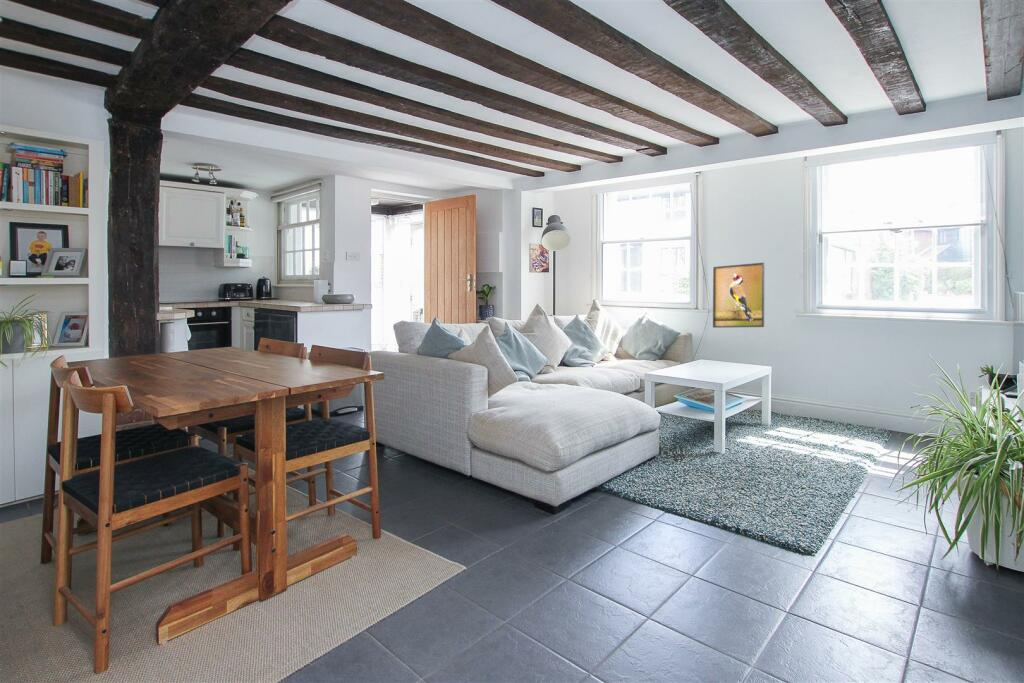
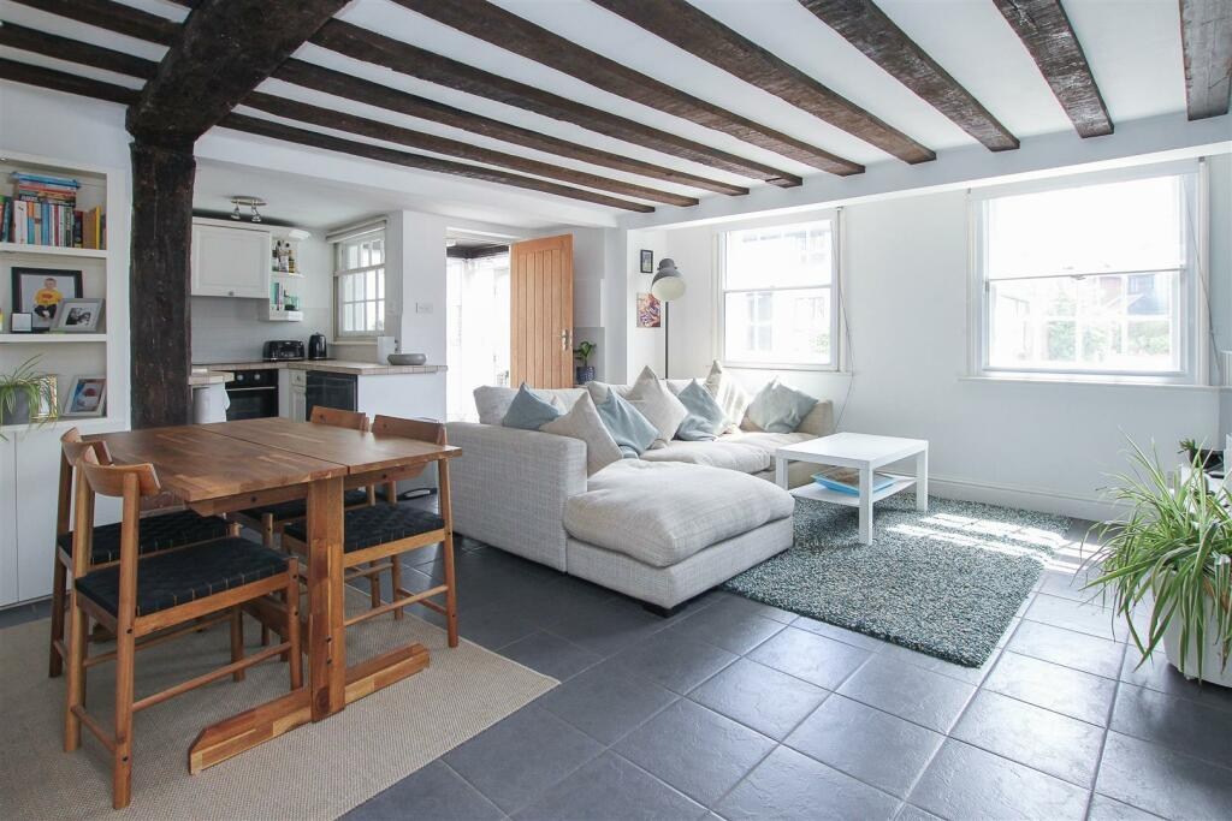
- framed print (737, 296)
